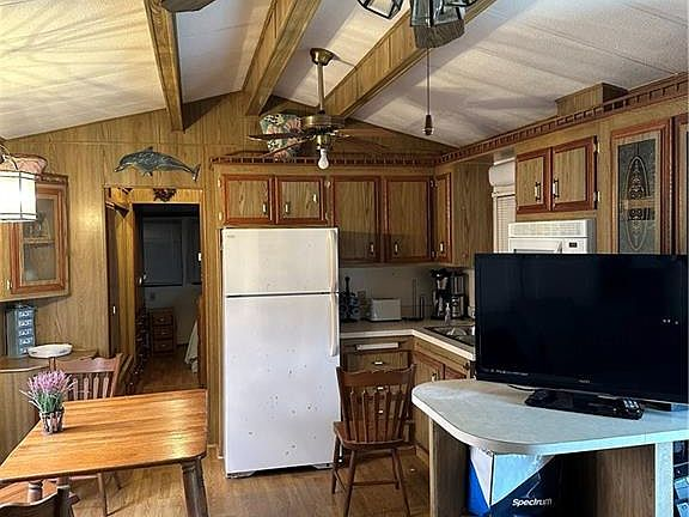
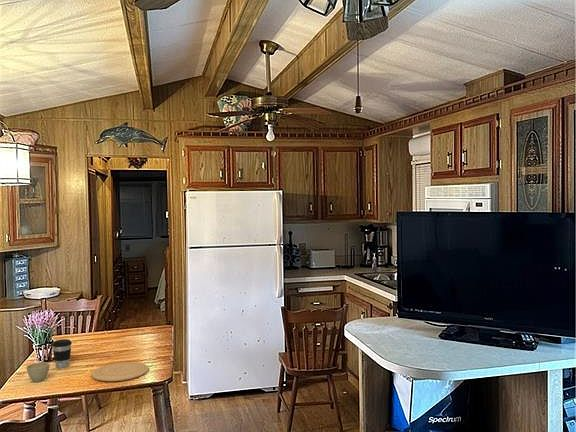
+ coffee cup (62, 353)
+ plate (120, 370)
+ flower pot (38, 372)
